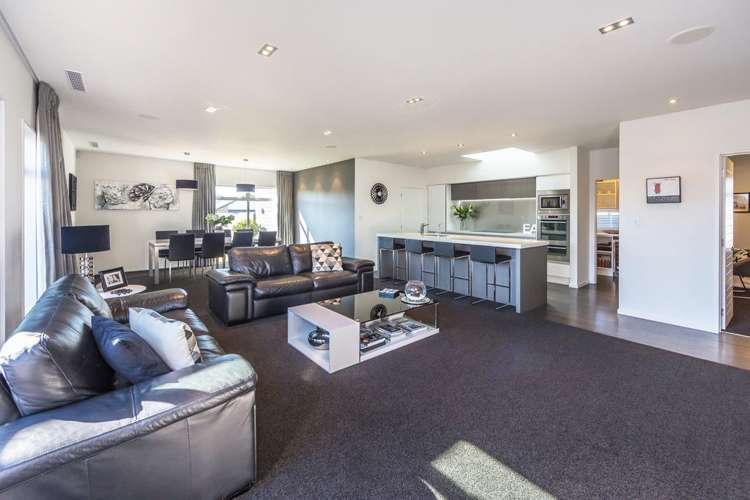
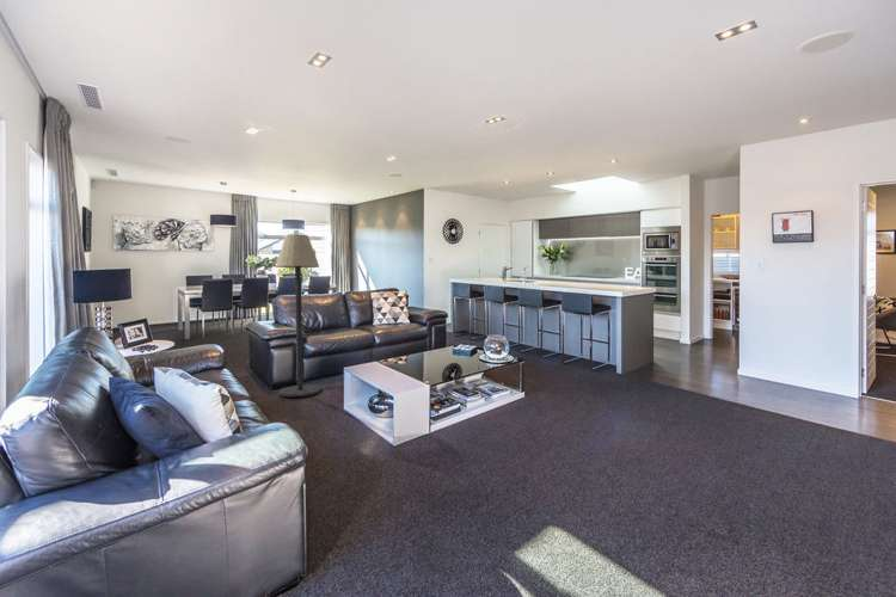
+ floor lamp (299, 314)
